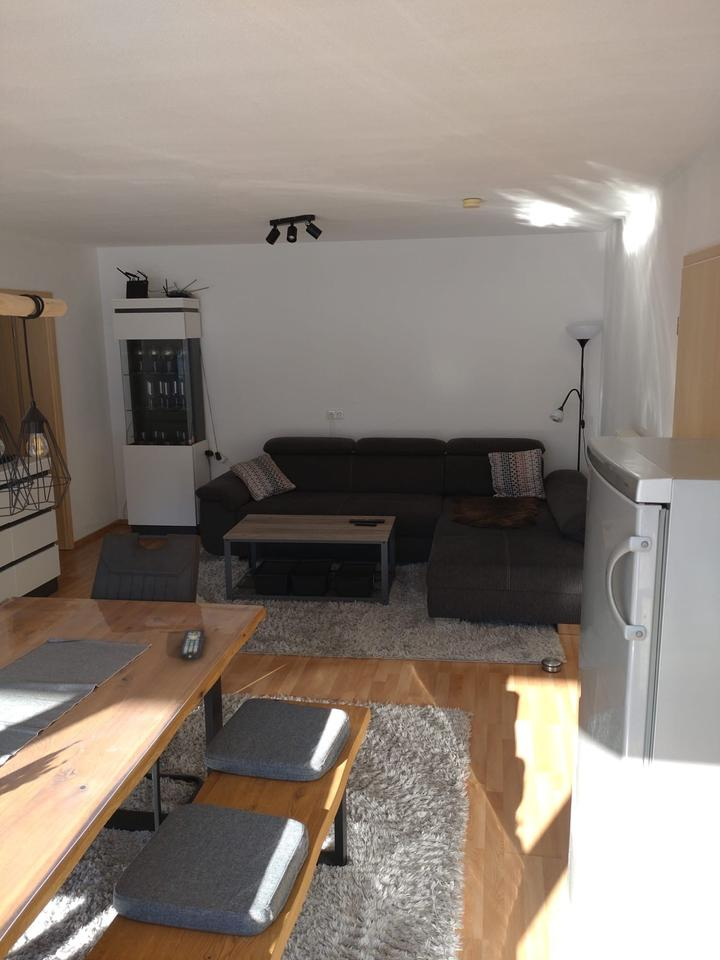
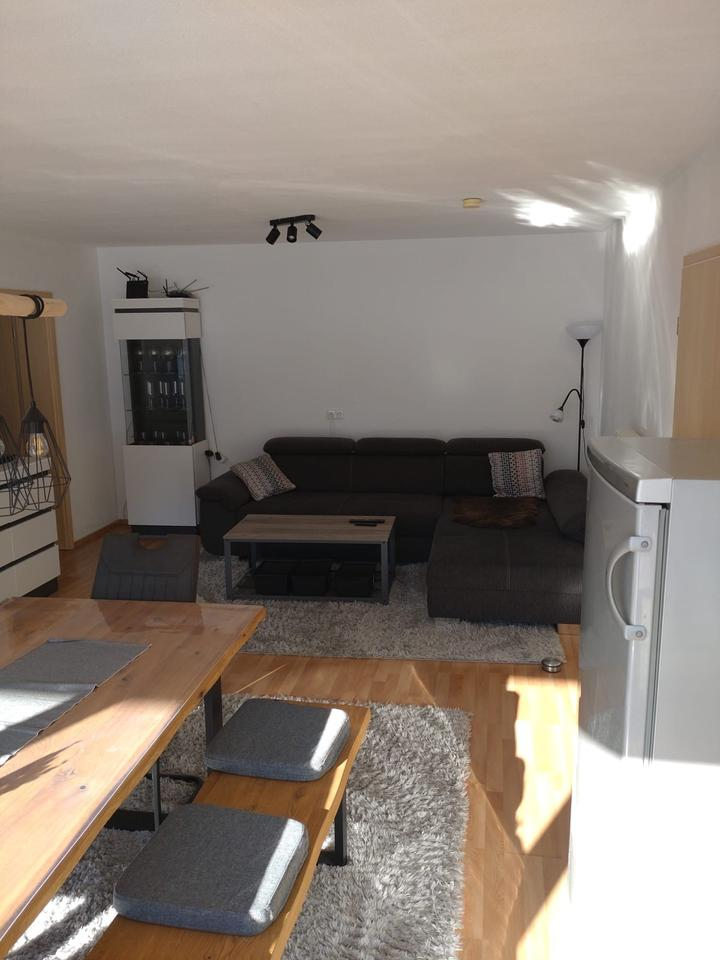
- remote control (193, 642)
